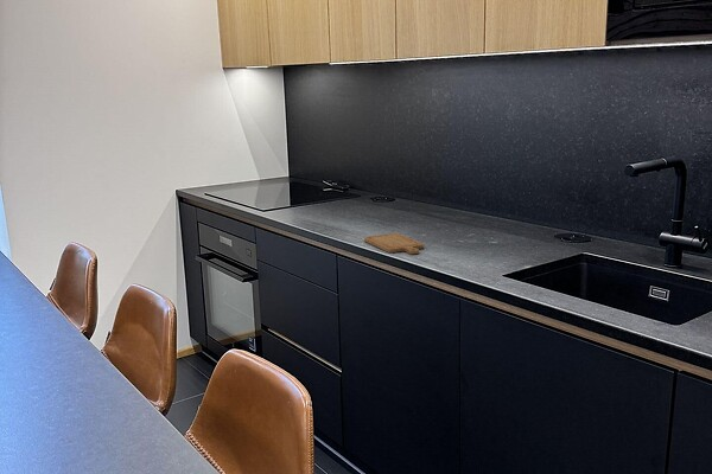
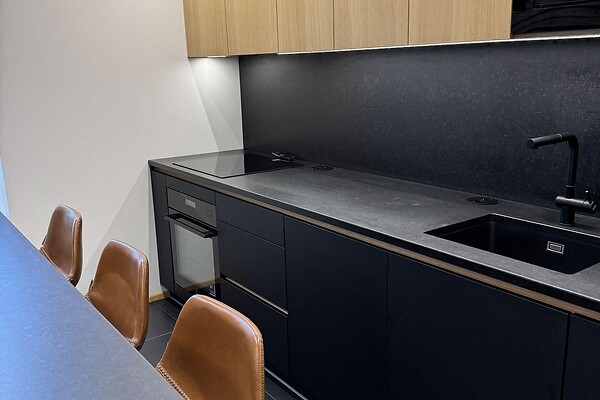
- chopping board (396, 243)
